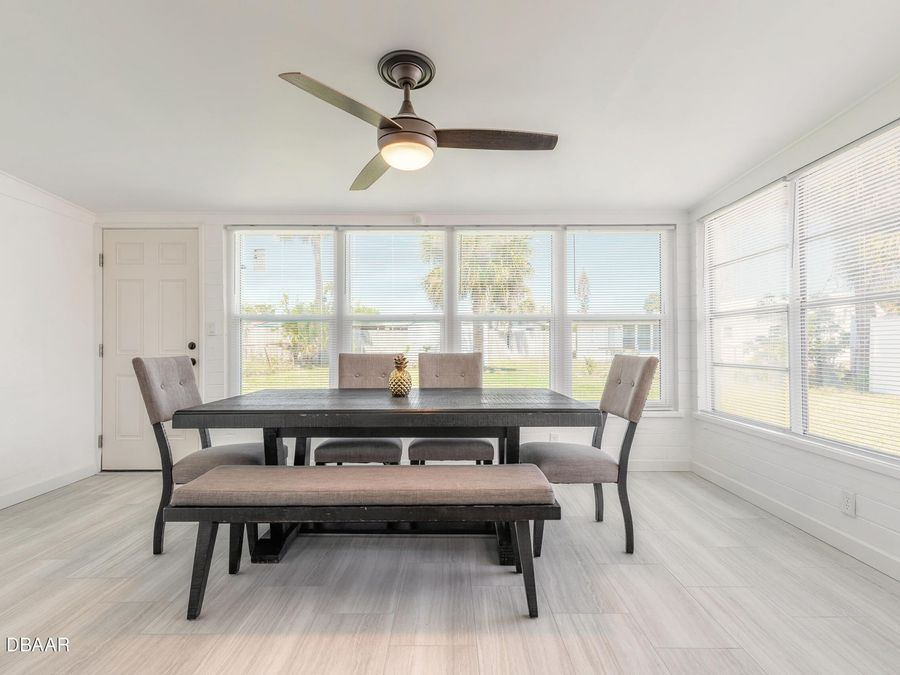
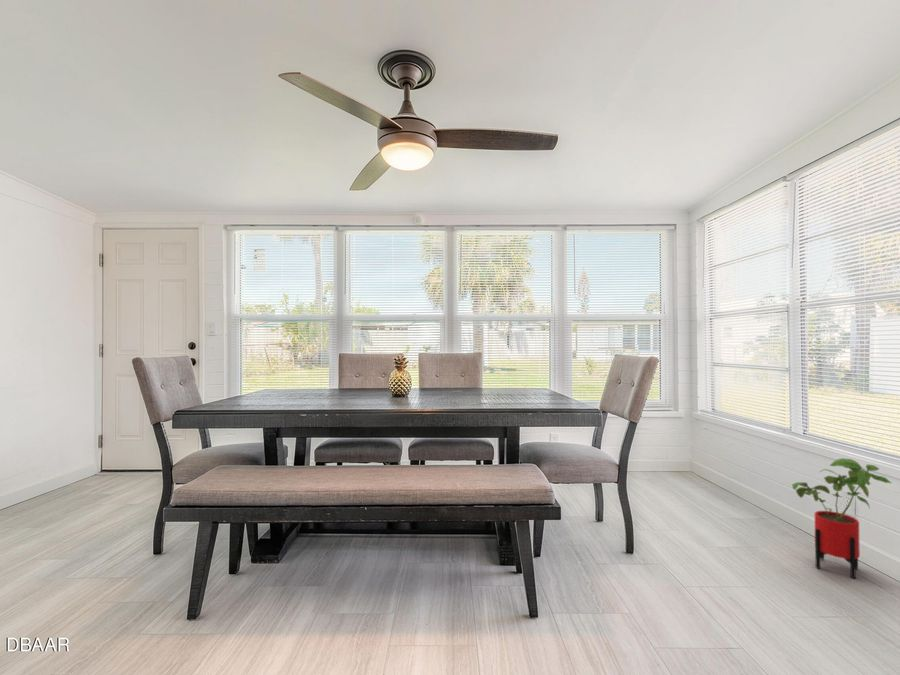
+ house plant (837, 512)
